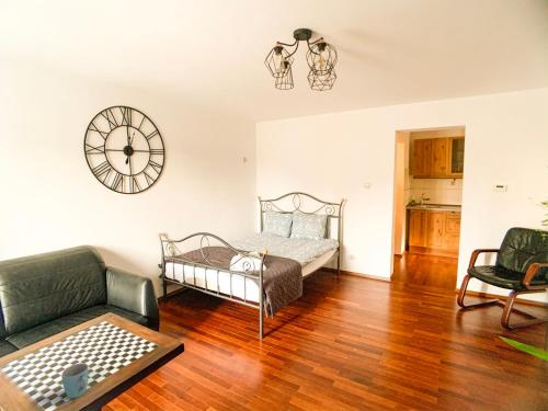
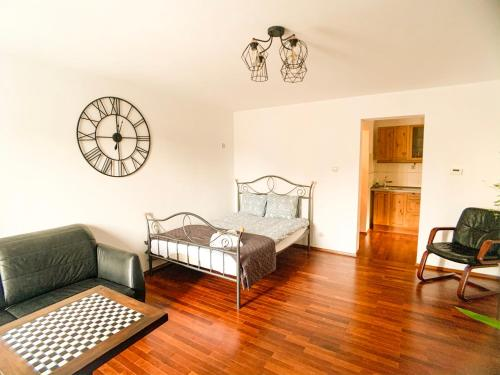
- mug (78, 383)
